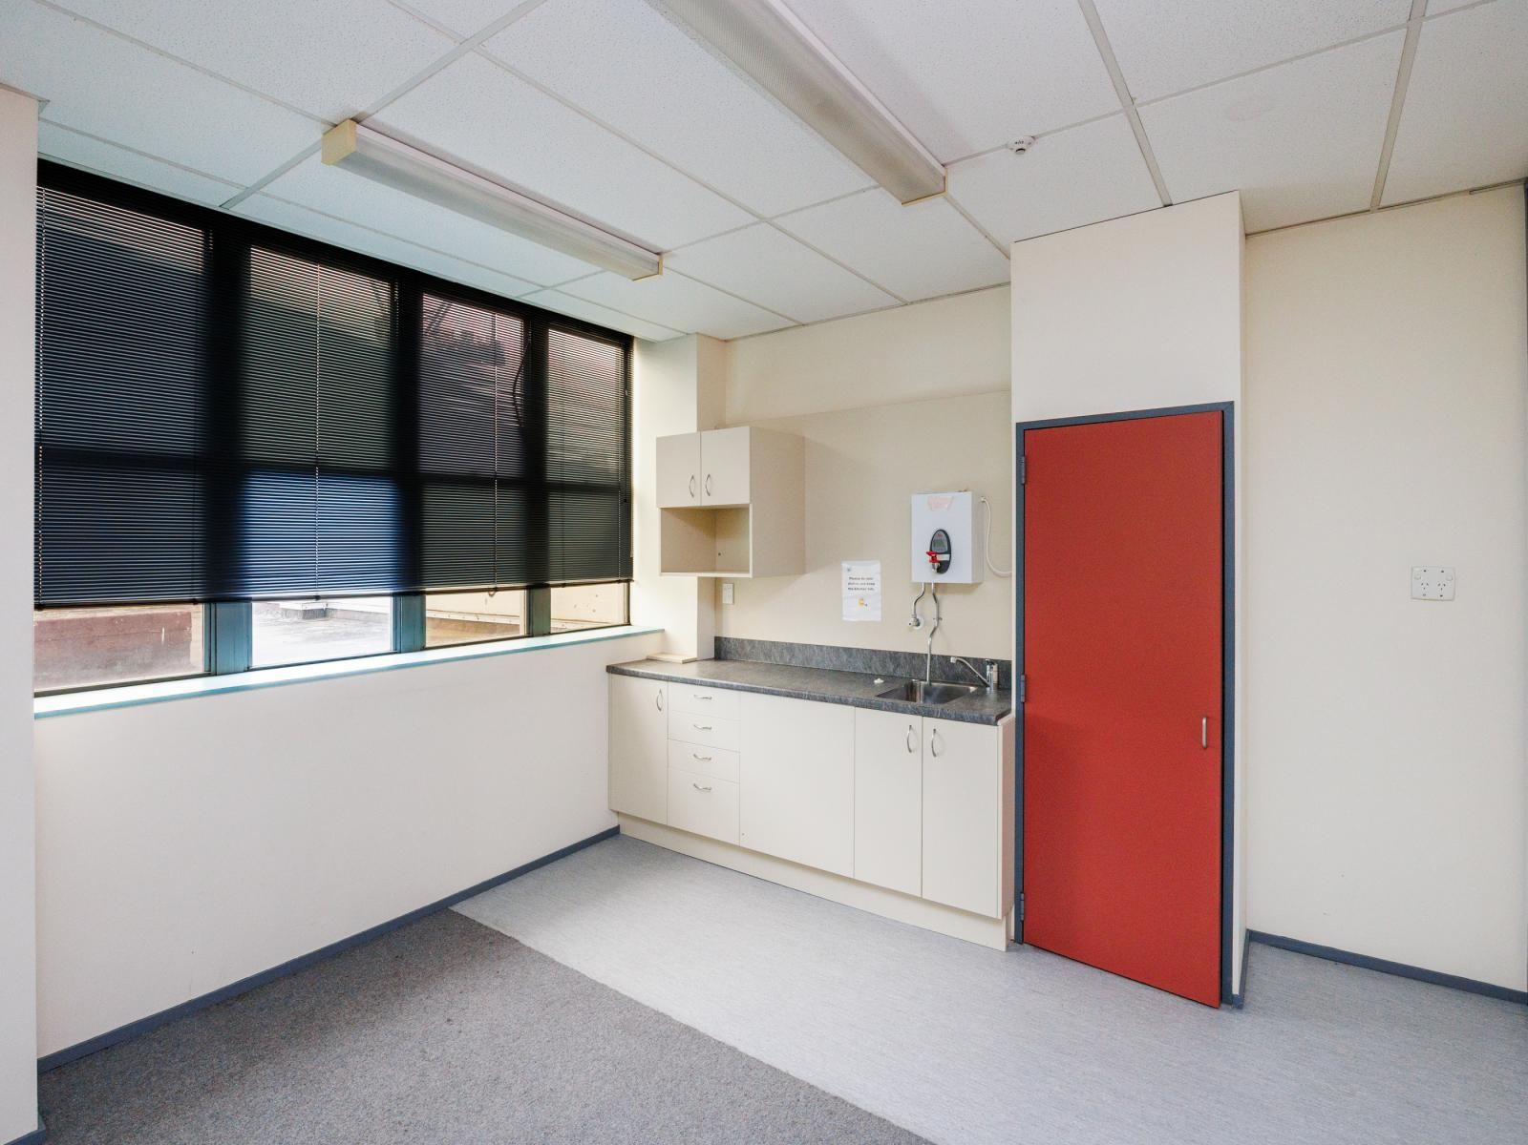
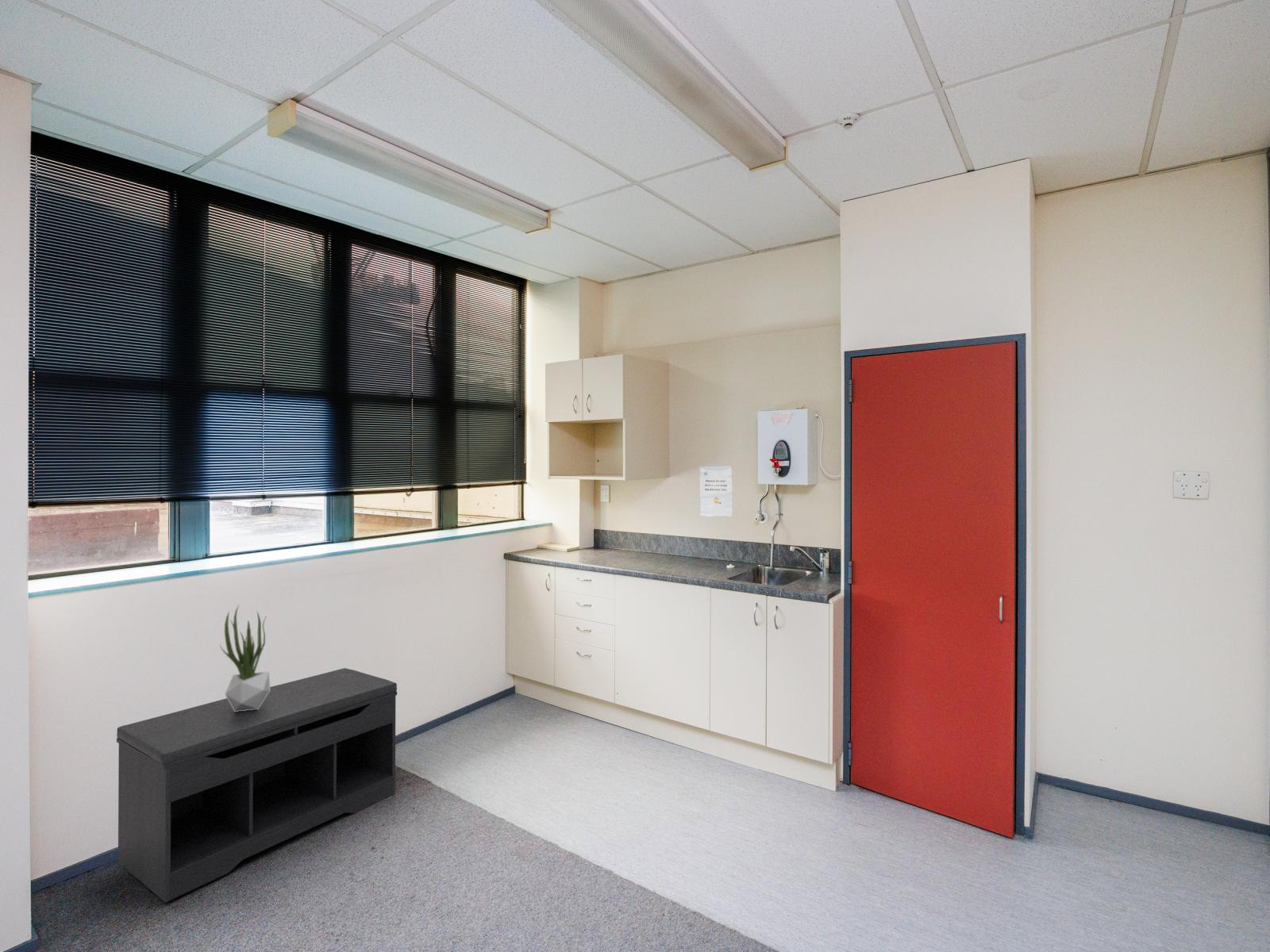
+ potted plant (244, 658)
+ bench (271, 763)
